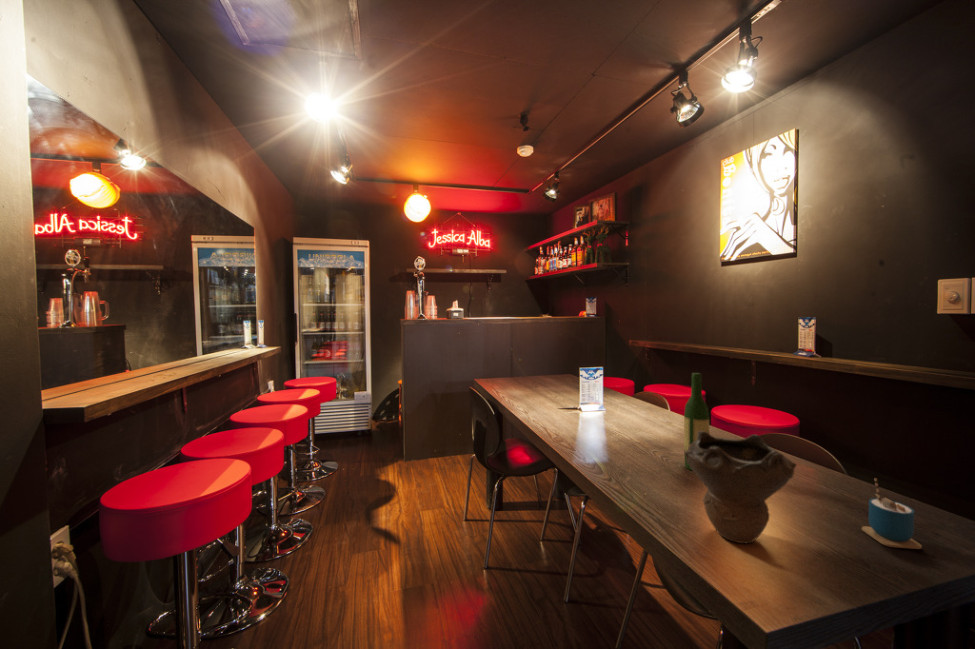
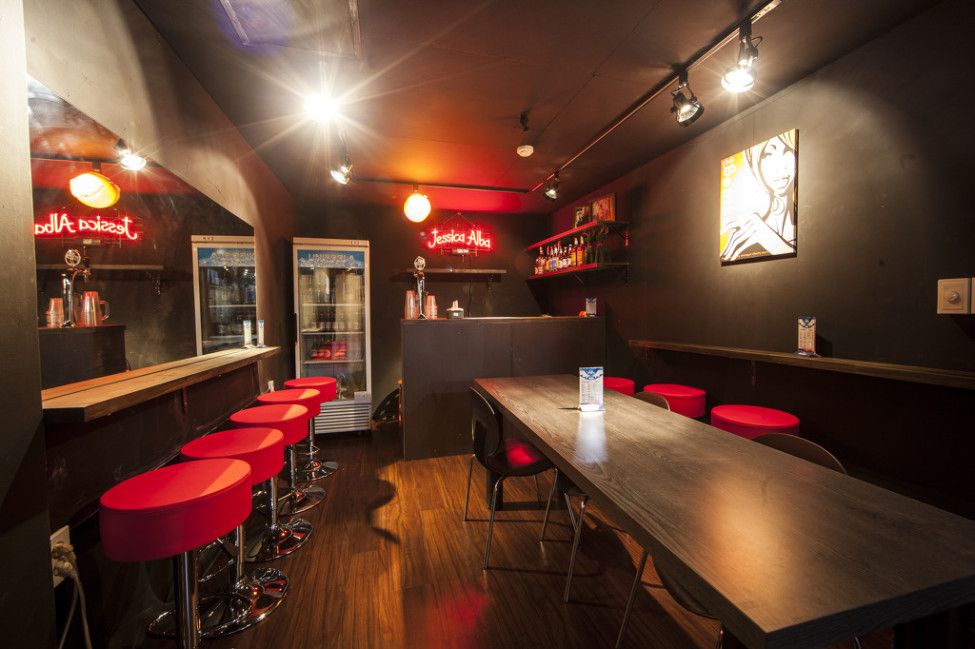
- cup (890, 510)
- decorative bowl (736, 487)
- wine bottle (696, 420)
